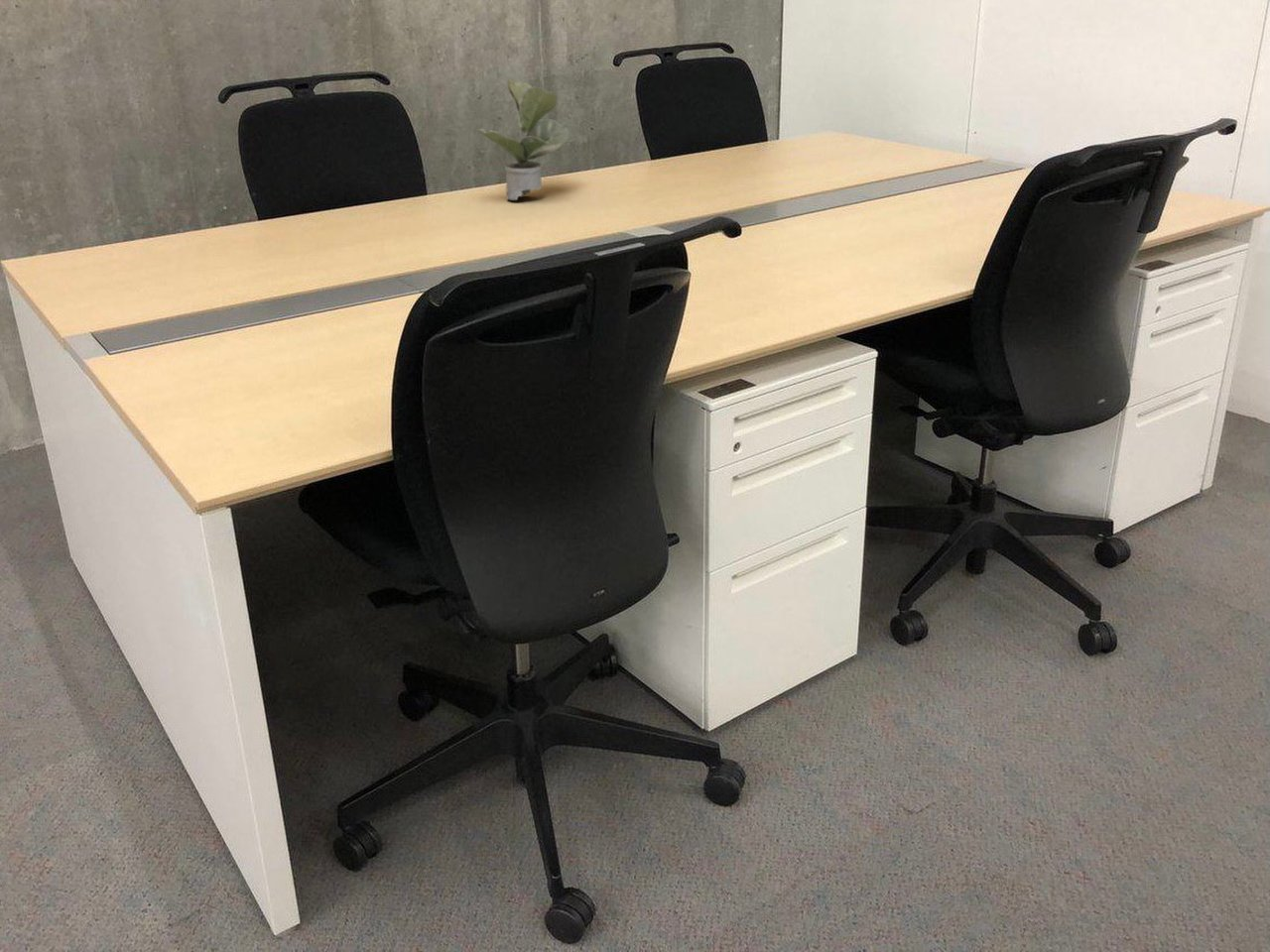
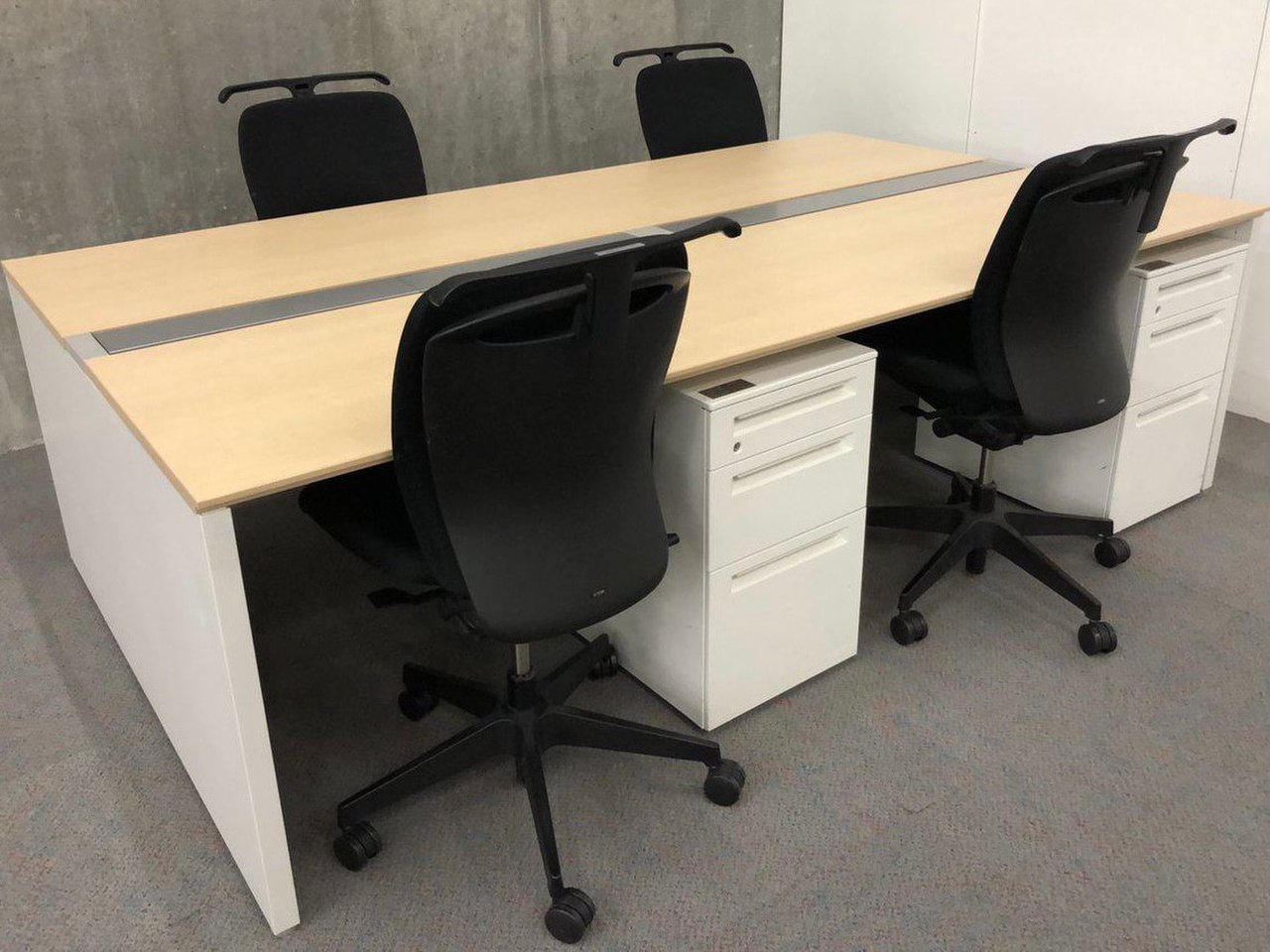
- potted plant (528, 142)
